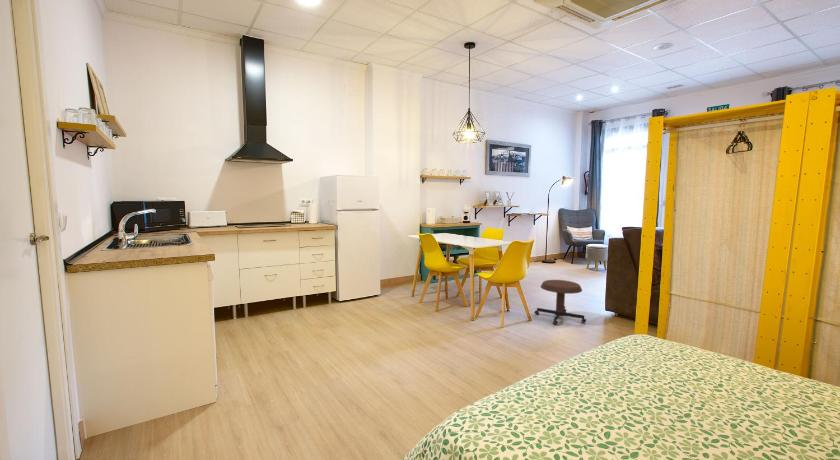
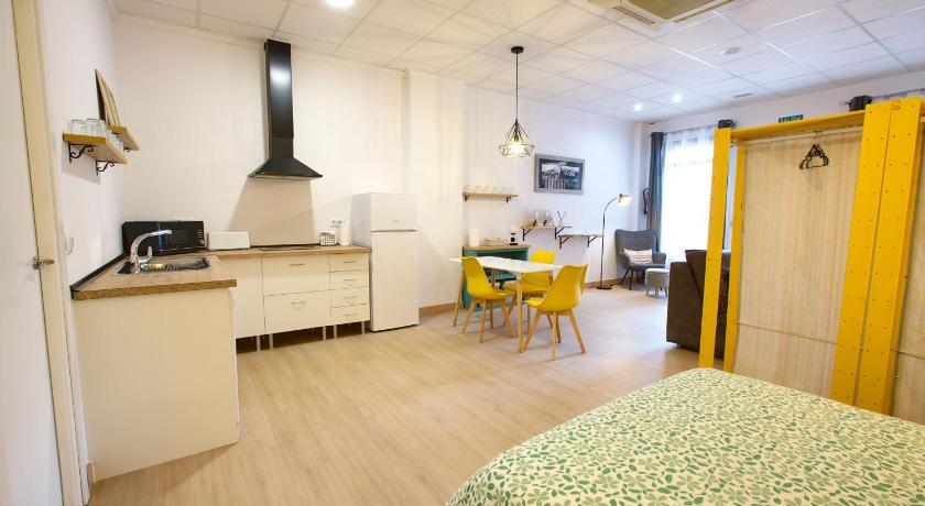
- stool (560, 300)
